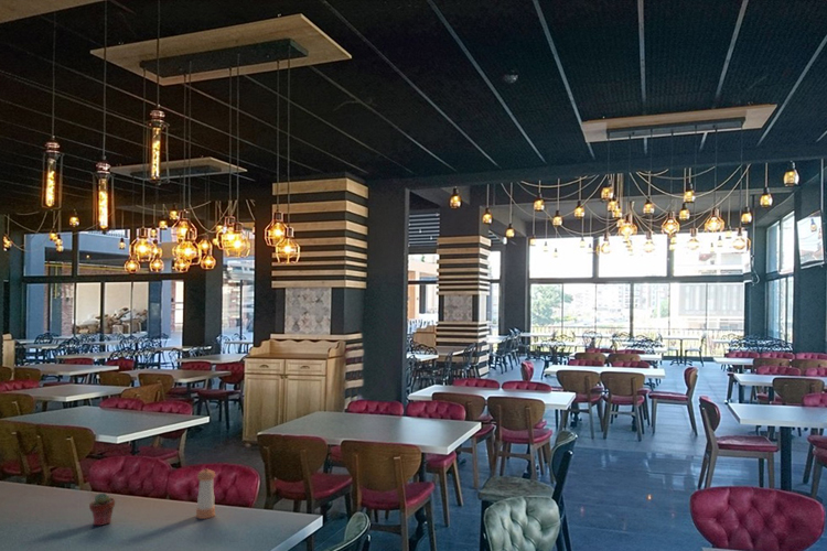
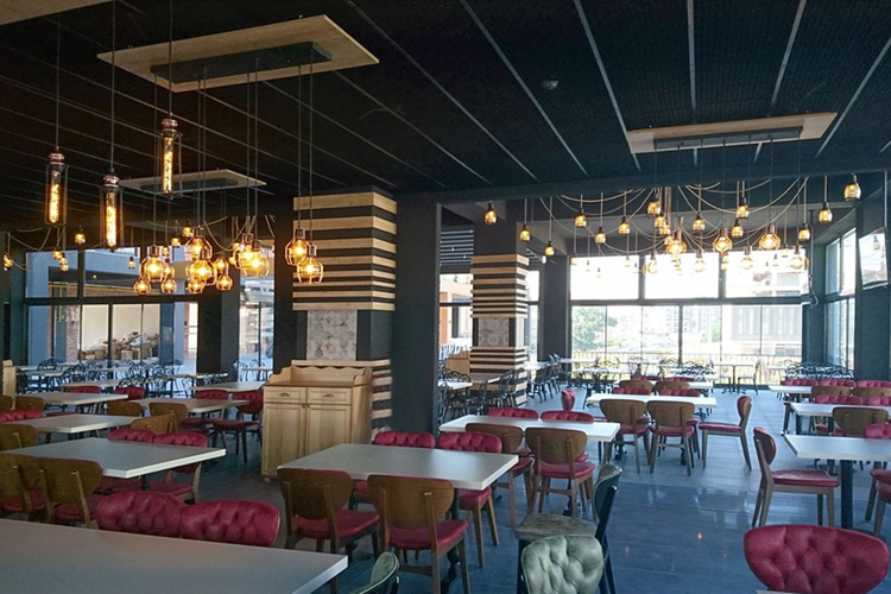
- potted succulent (101, 507)
- pepper shaker (205, 491)
